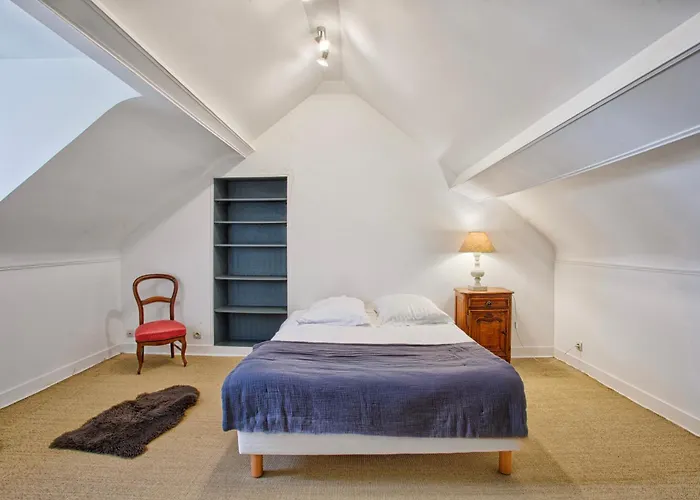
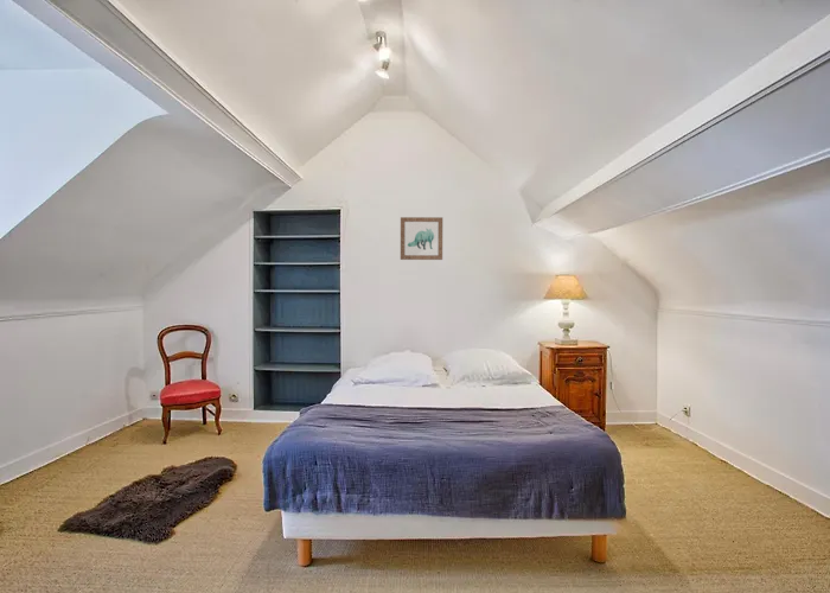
+ wall art (421, 238)
